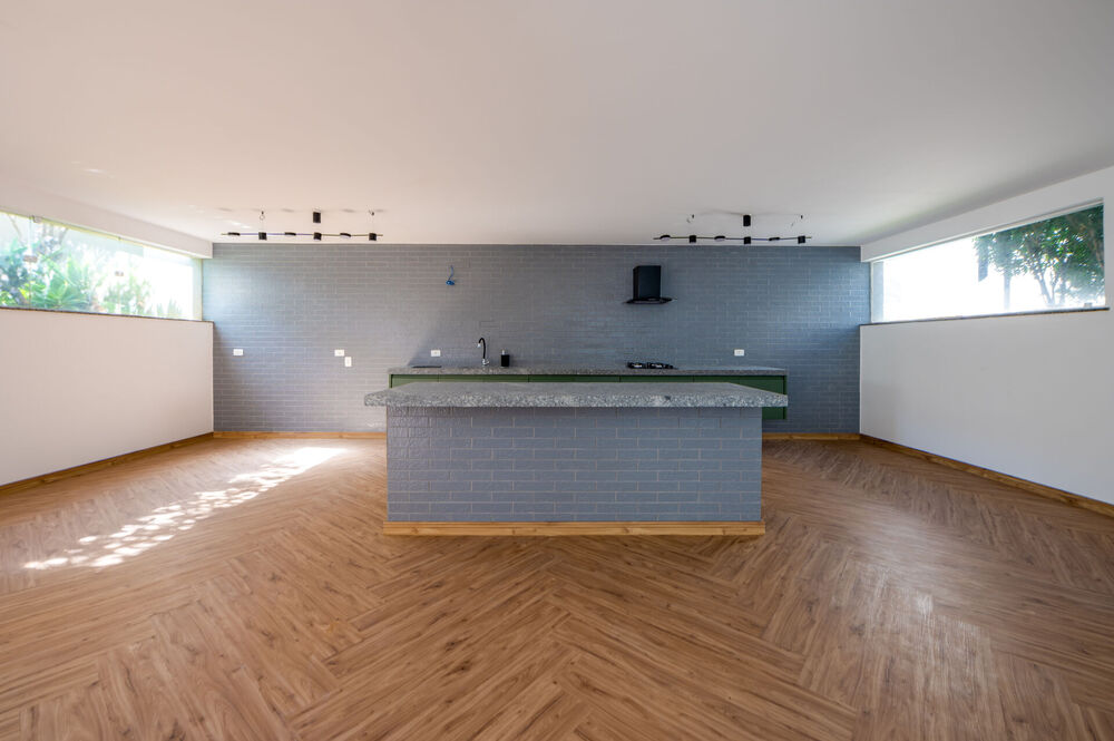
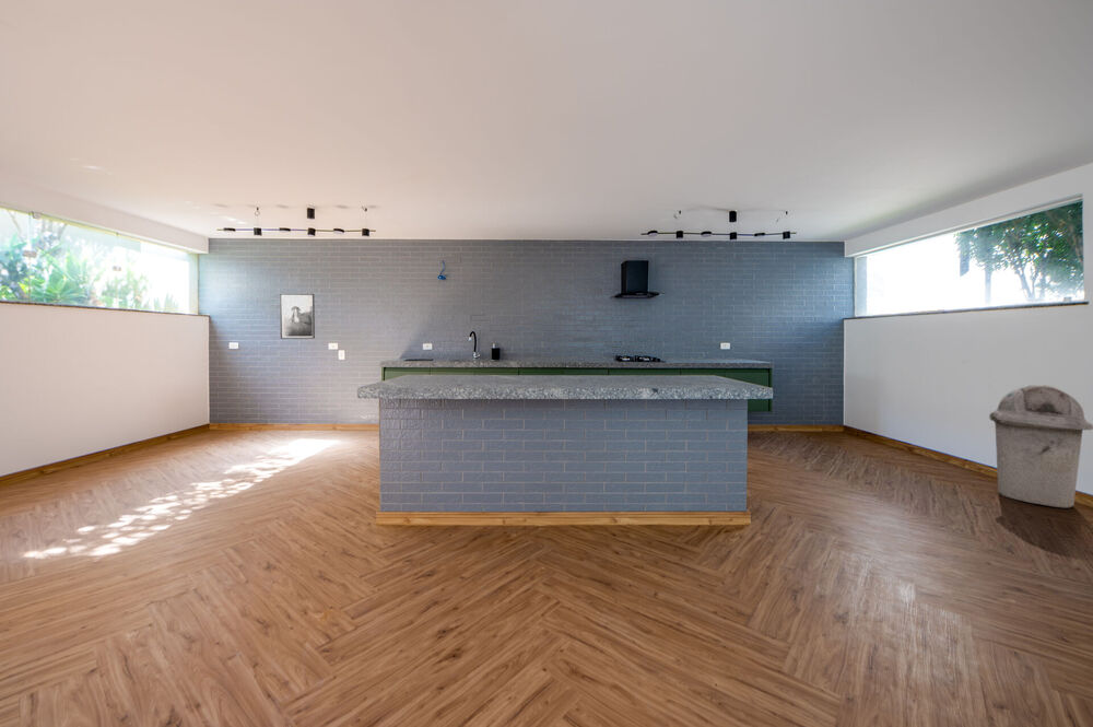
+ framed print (297, 316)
+ trash can (1036, 442)
